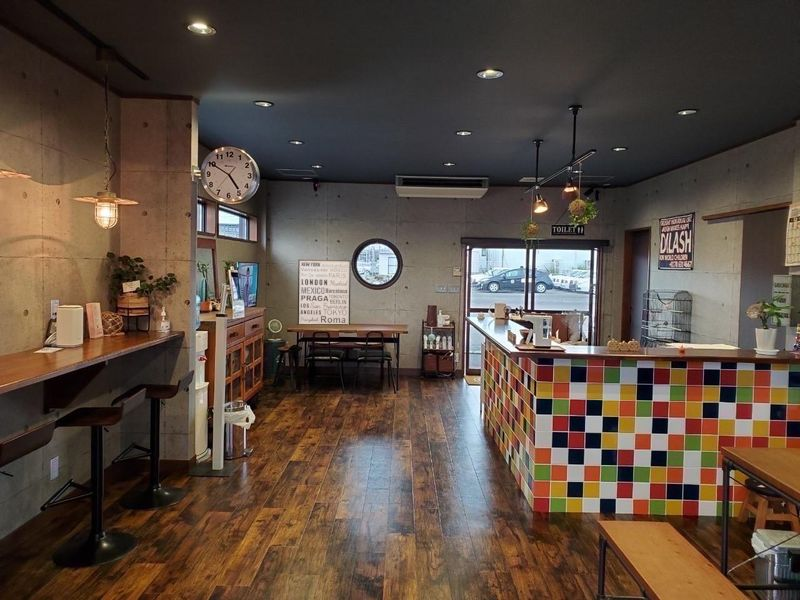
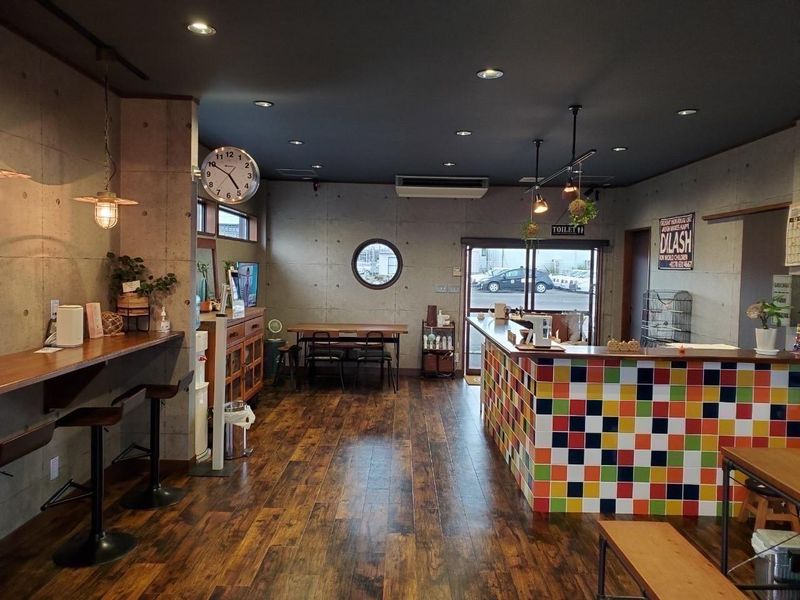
- wall art (324, 294)
